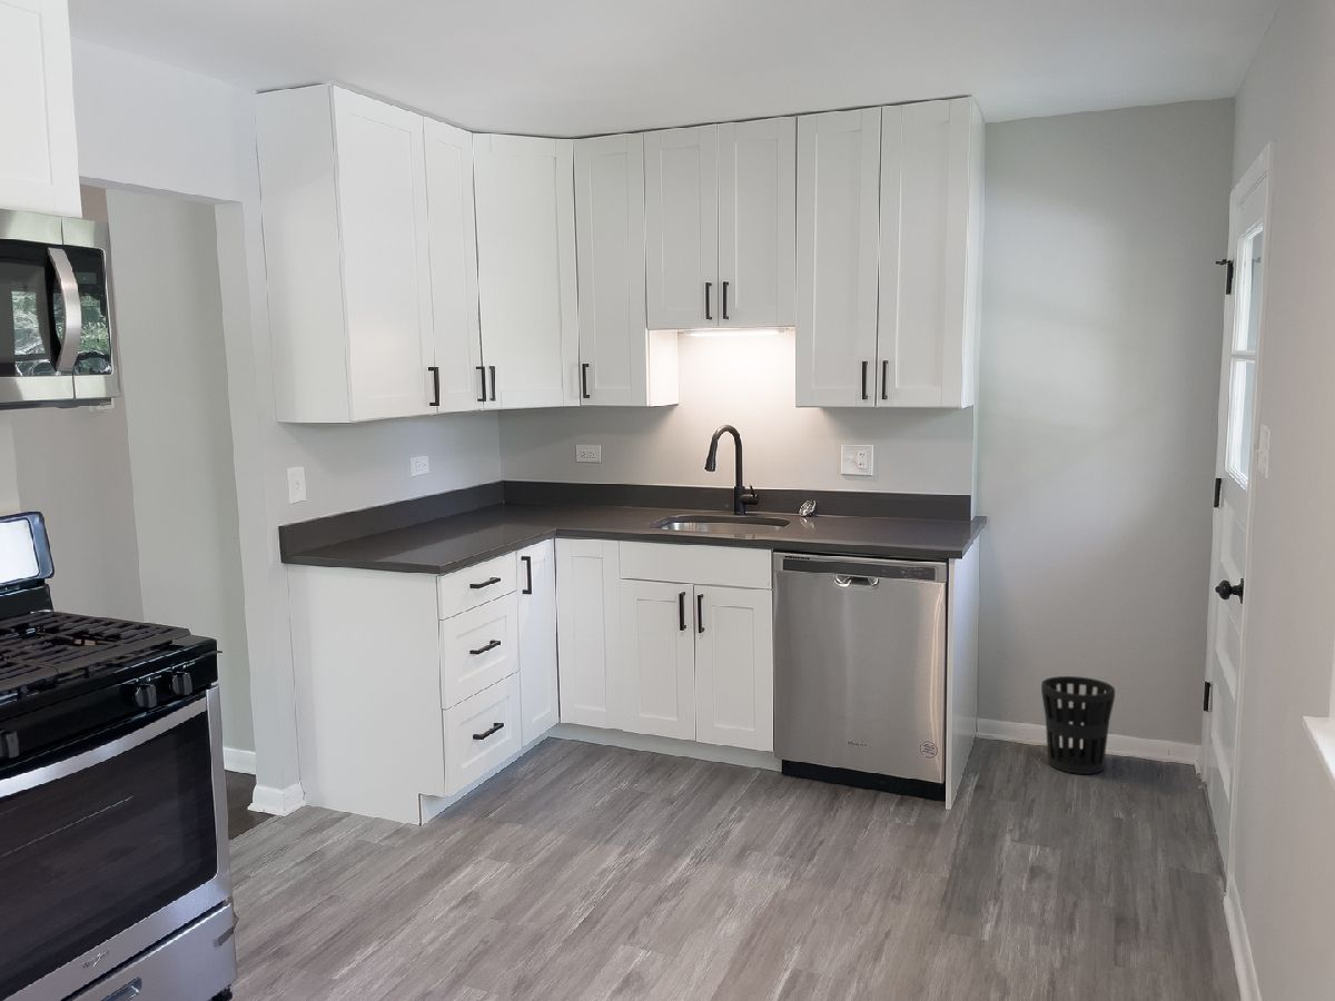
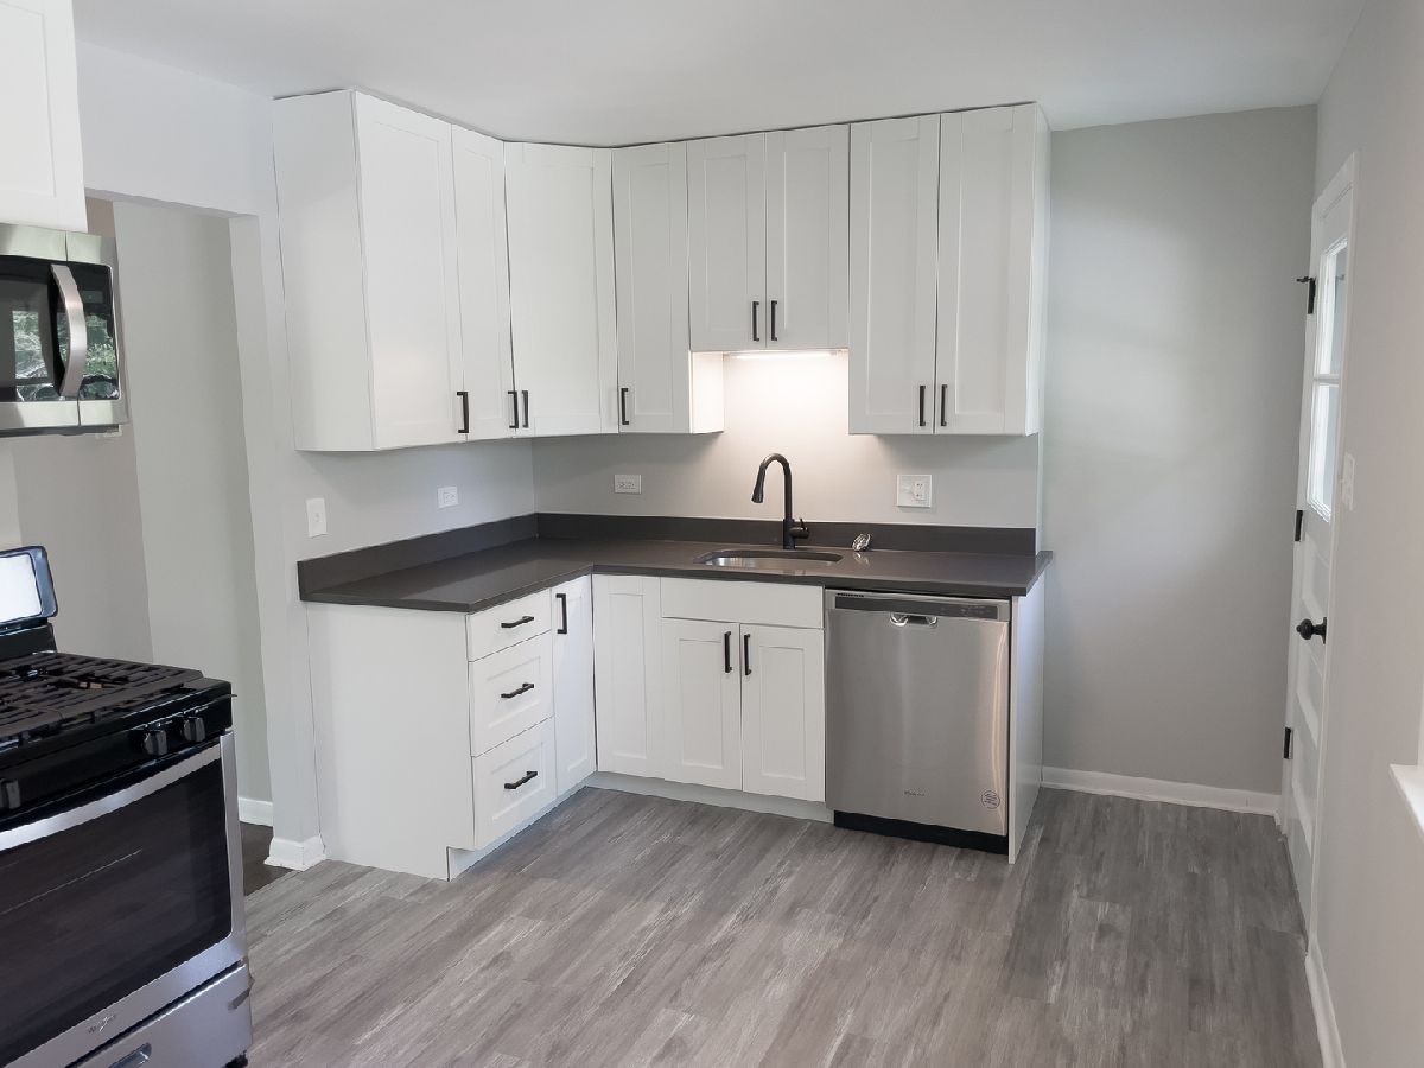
- wastebasket (1076, 724)
